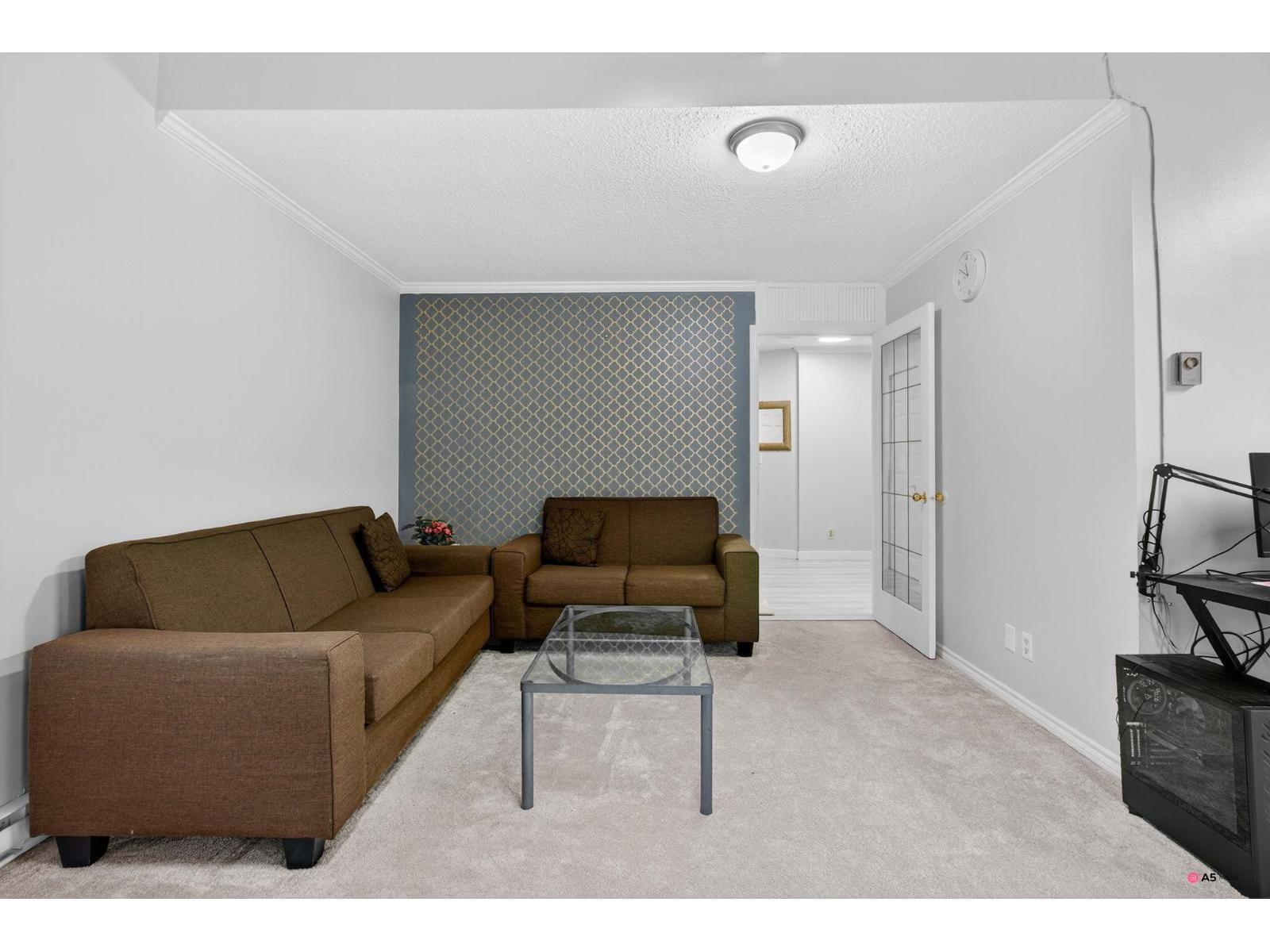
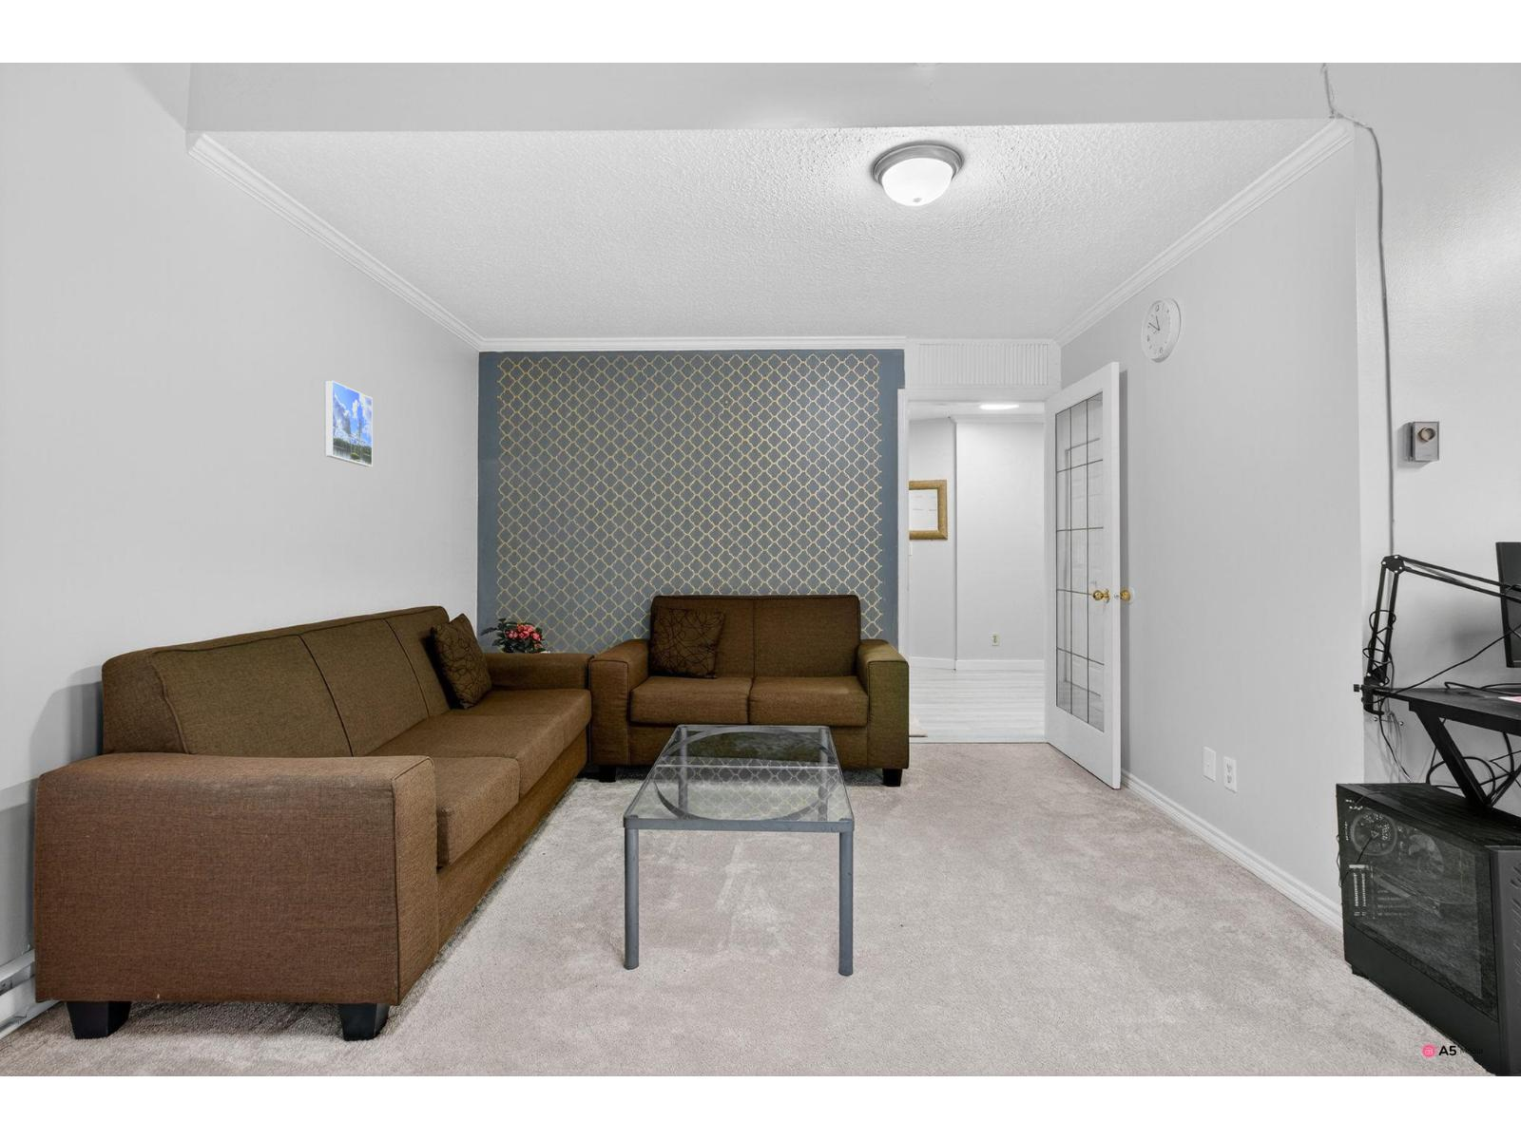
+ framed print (349, 425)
